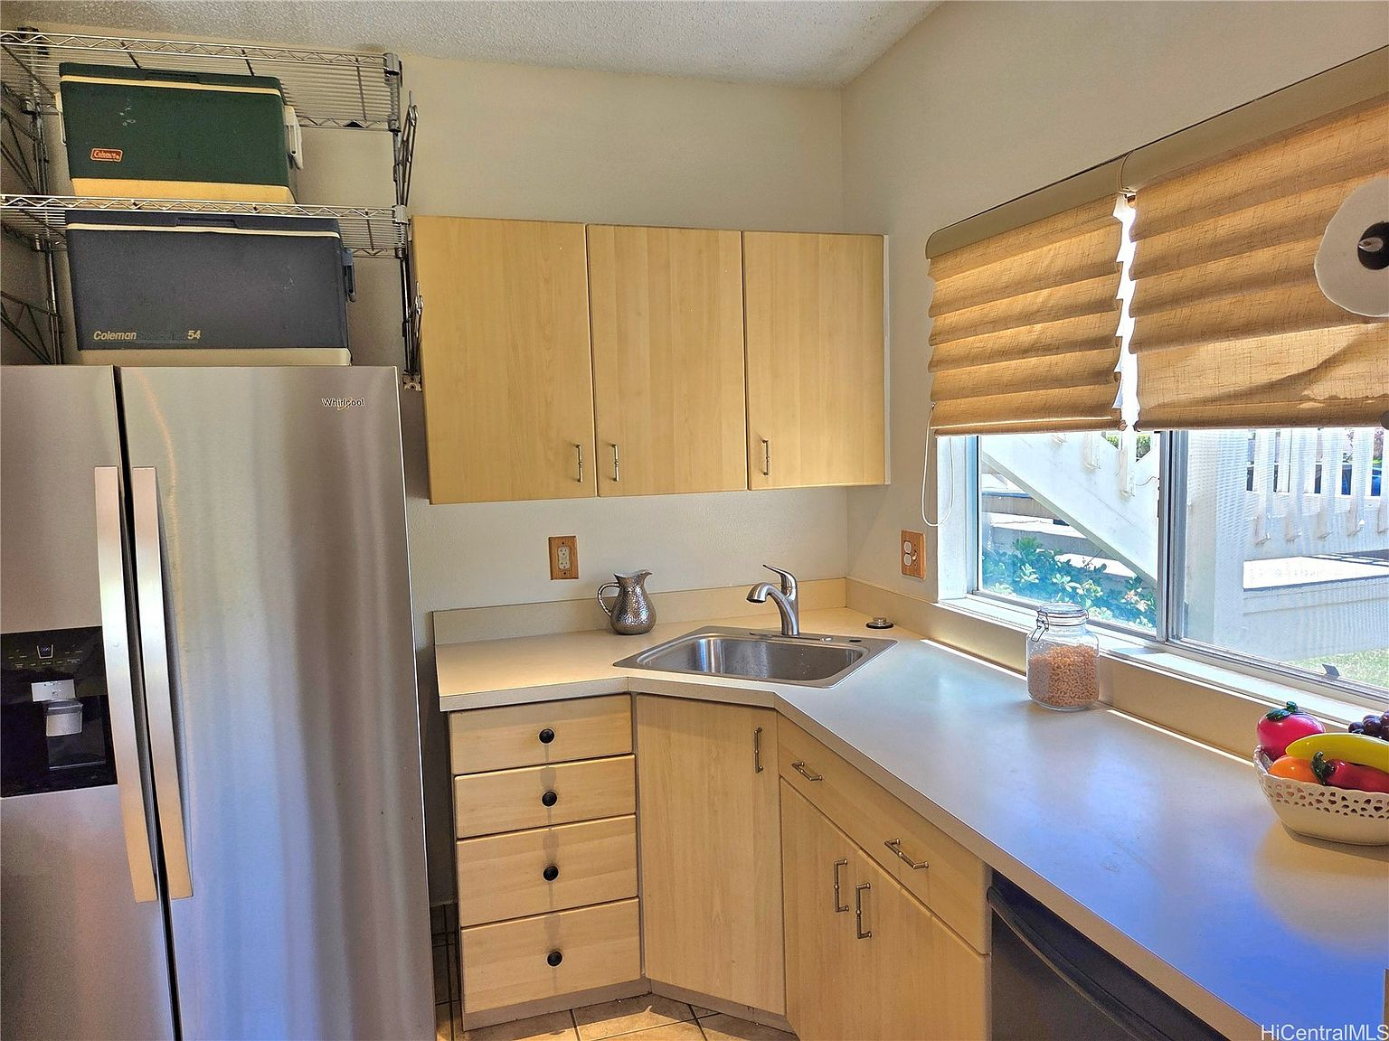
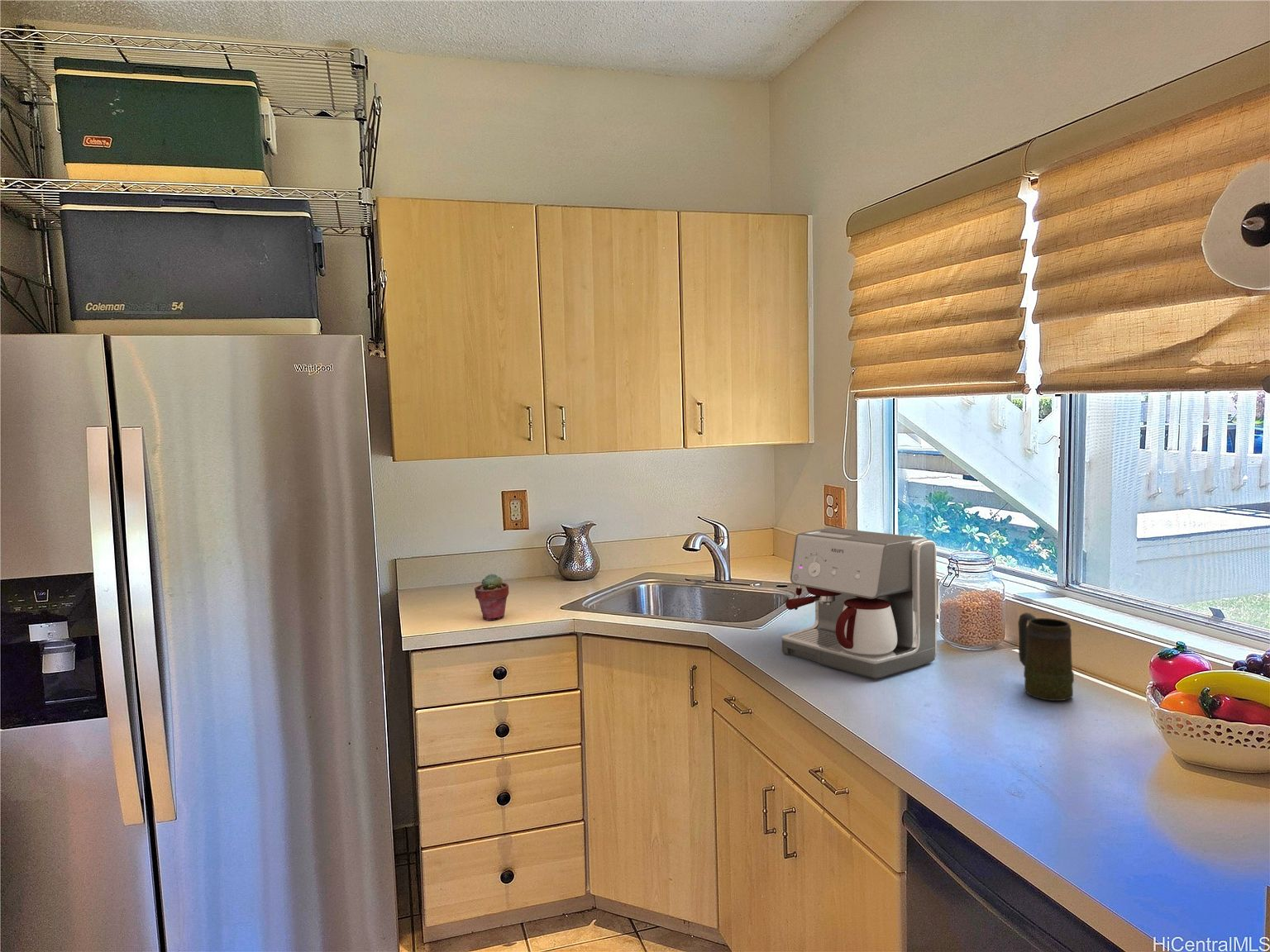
+ potted succulent (492, 595)
+ coffee maker (856, 596)
+ mug (1042, 654)
